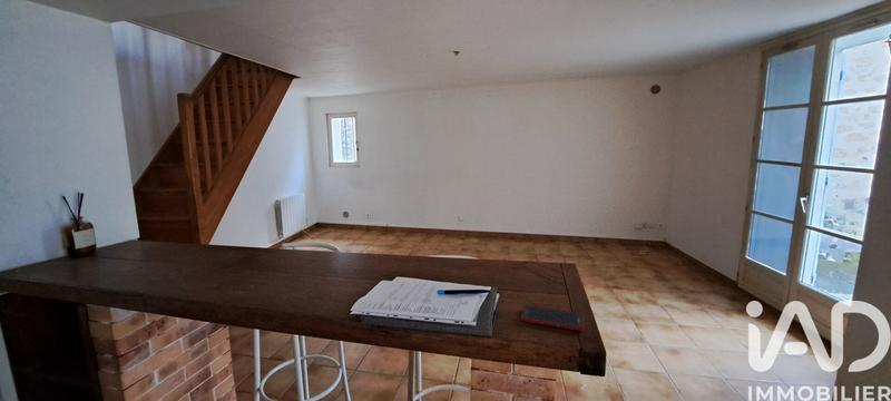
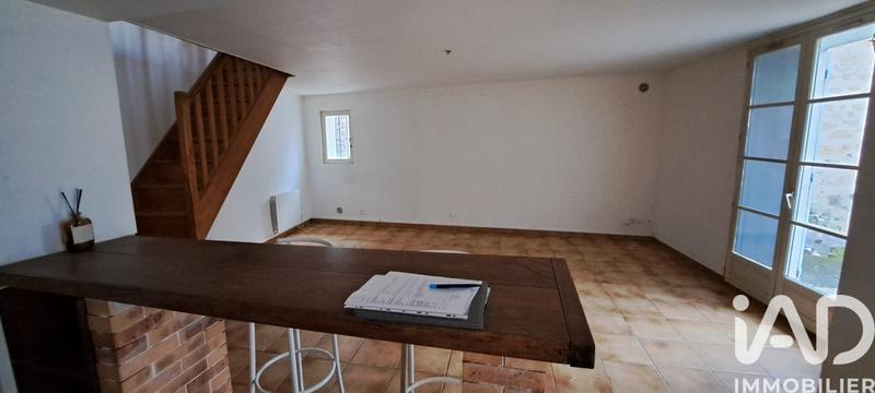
- cell phone (551, 316)
